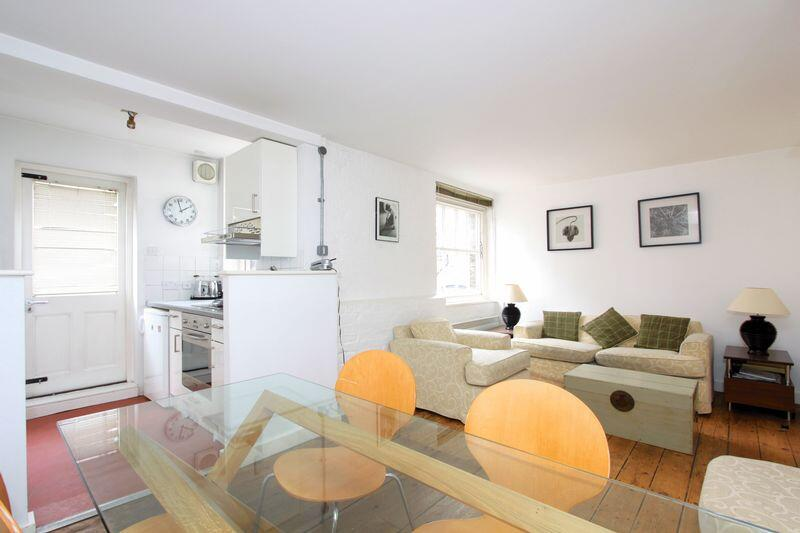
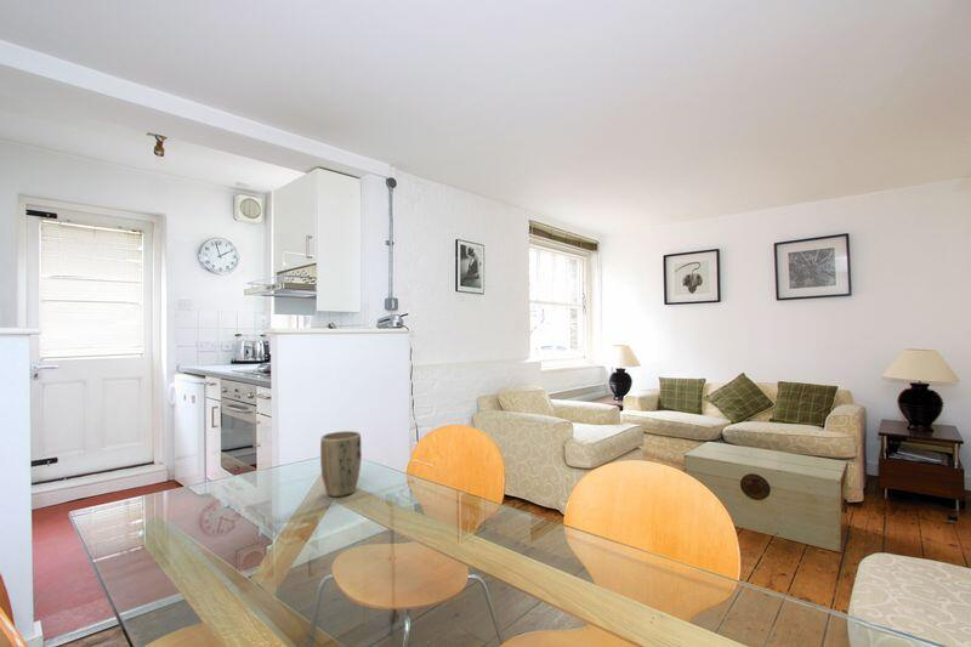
+ plant pot (341, 462)
